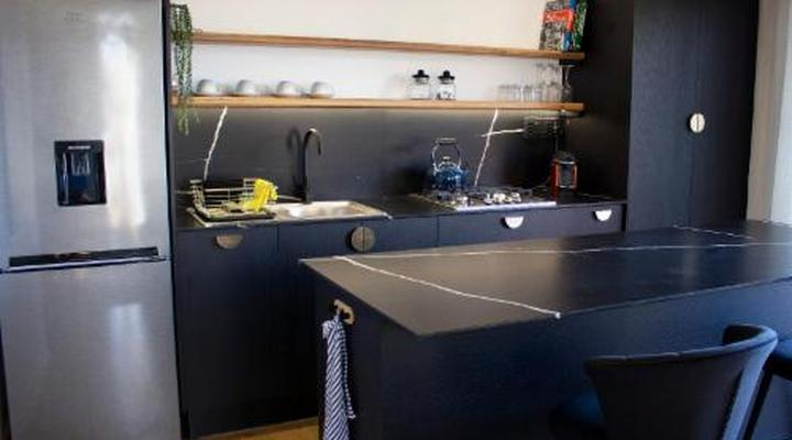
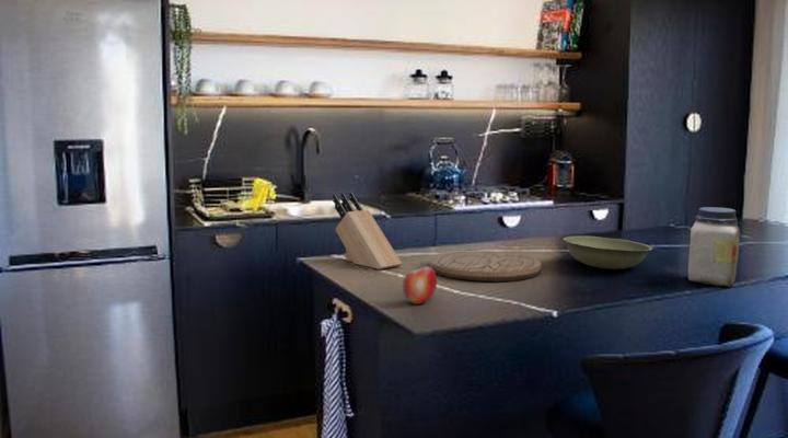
+ apple (419, 283)
+ cutting board (484, 264)
+ knife block (363, 228)
+ bowl (606, 253)
+ jar (714, 244)
